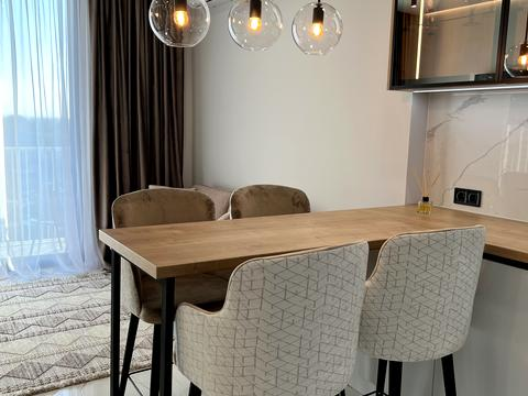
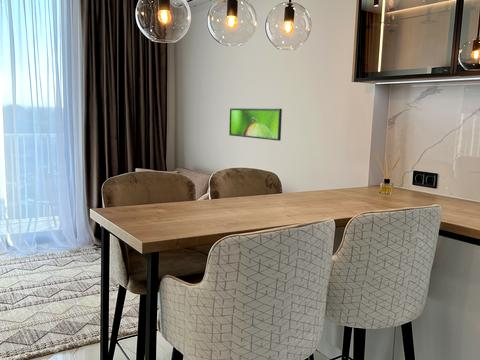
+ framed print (253, 123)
